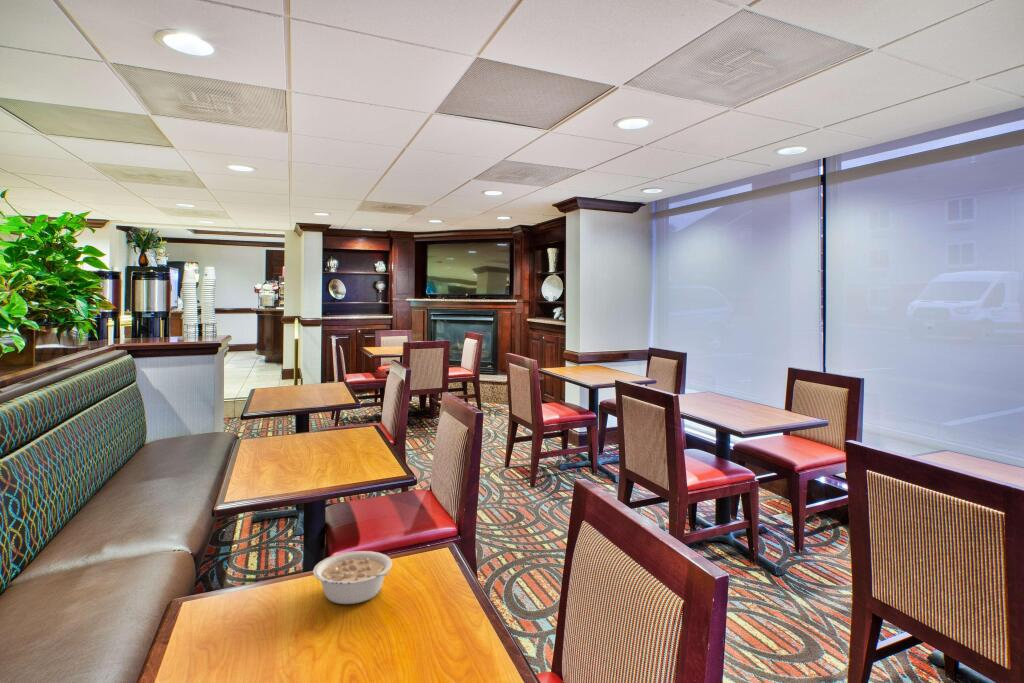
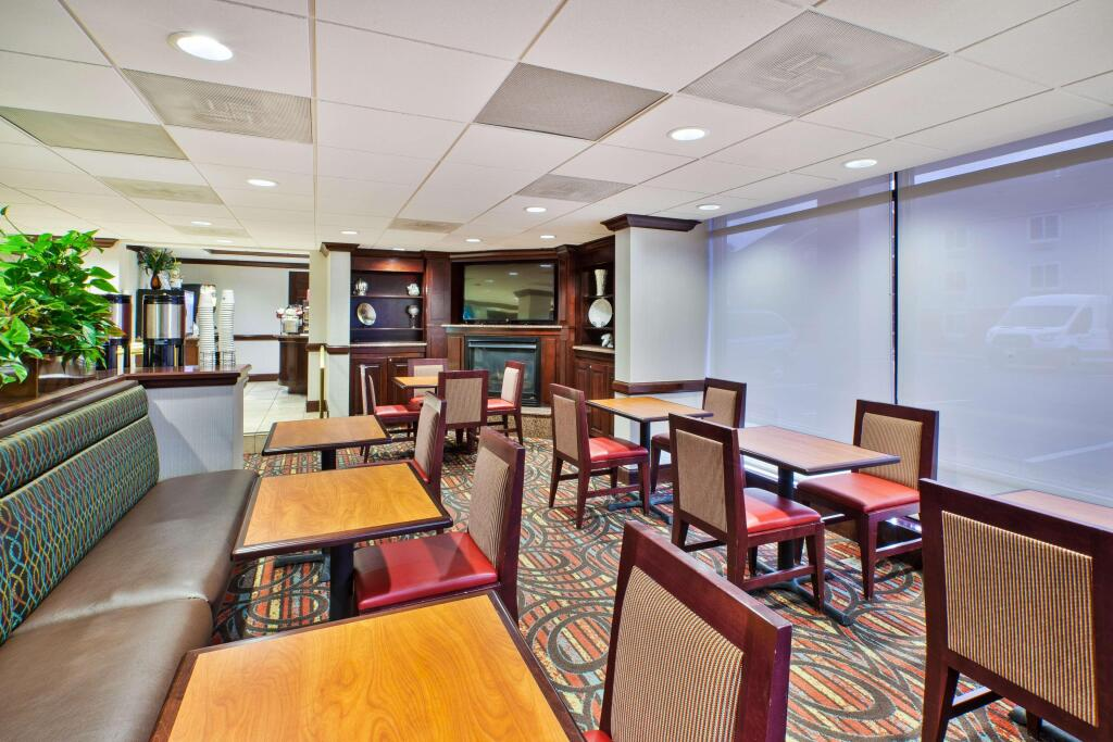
- legume (356, 576)
